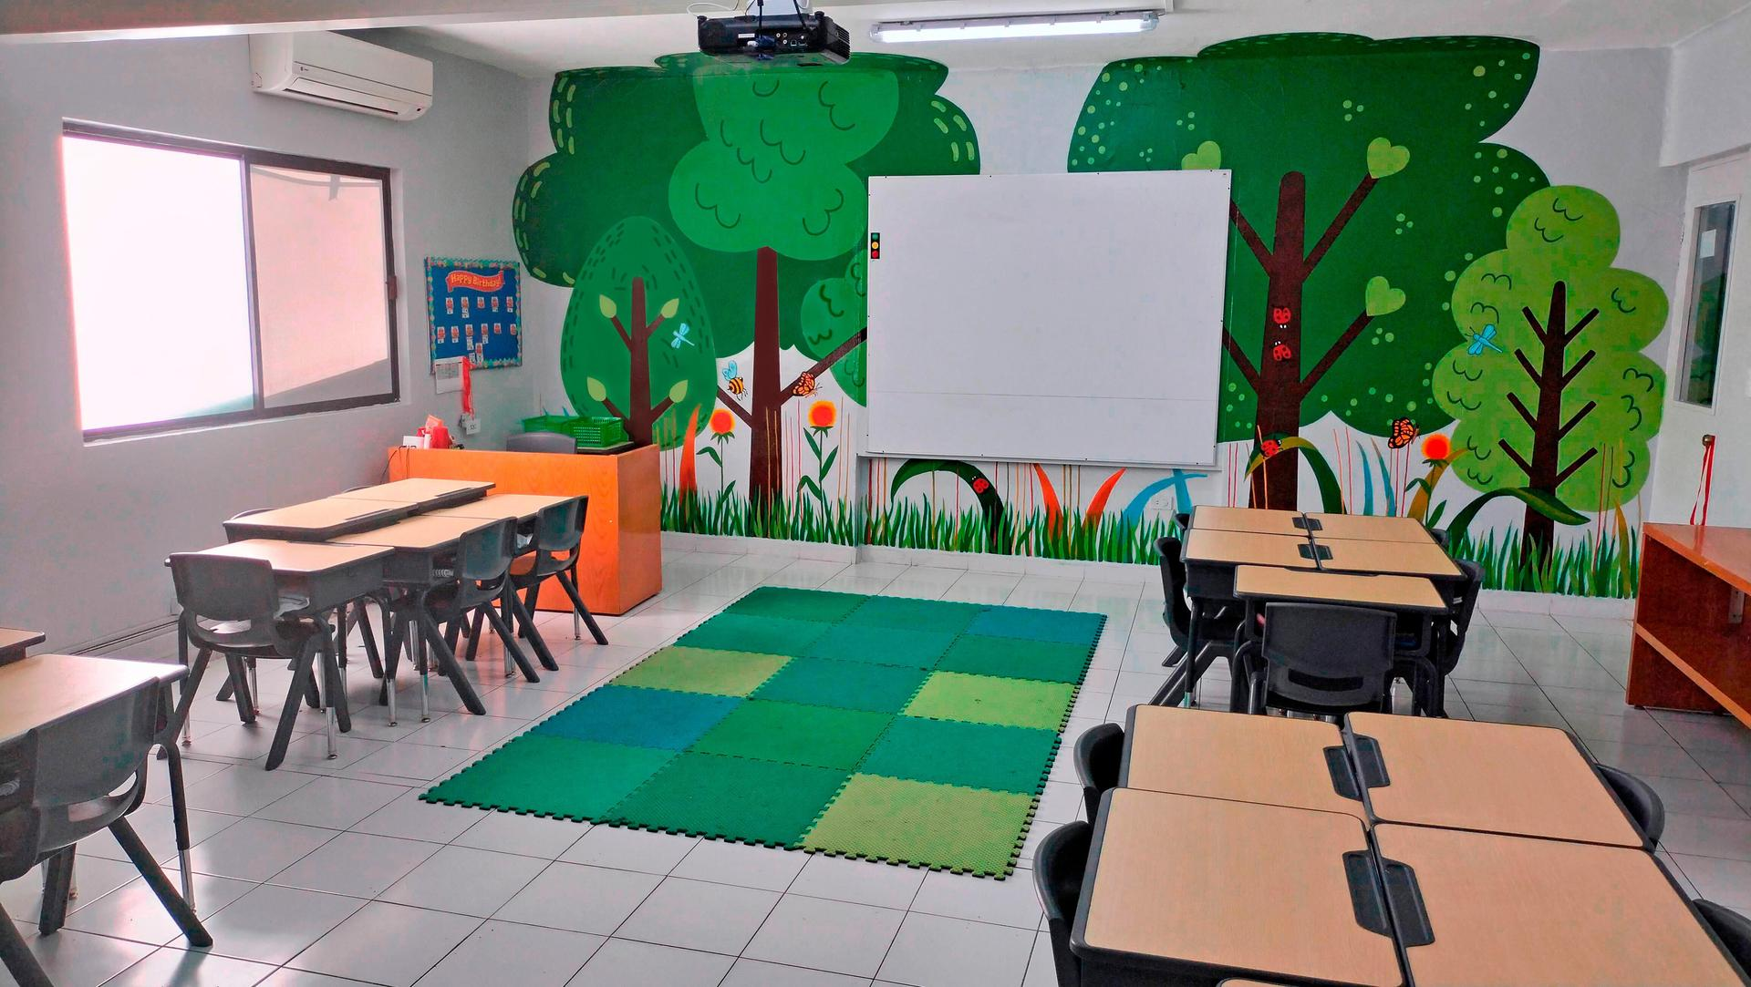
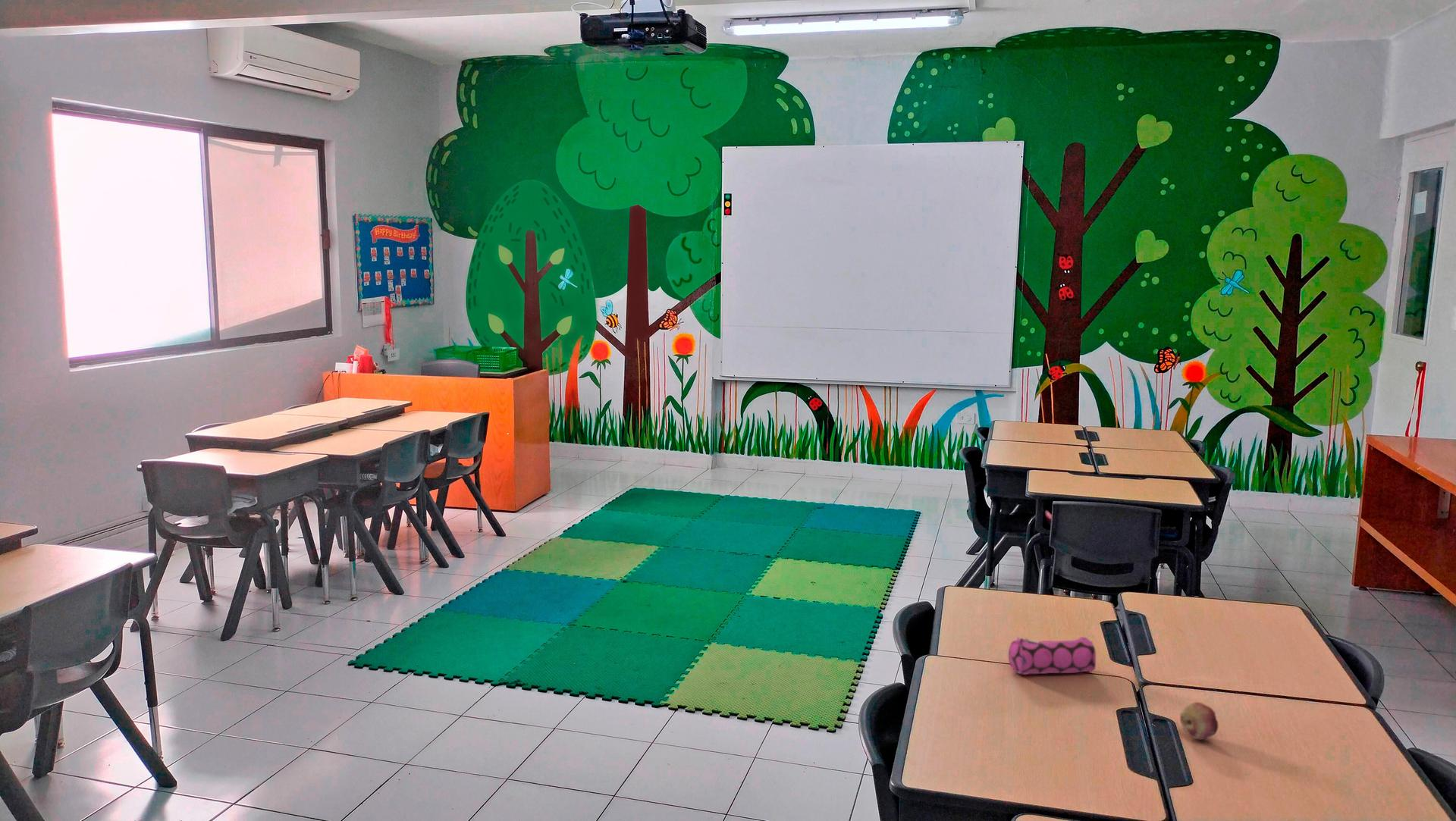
+ fruit (1199, 721)
+ pencil case (1053, 653)
